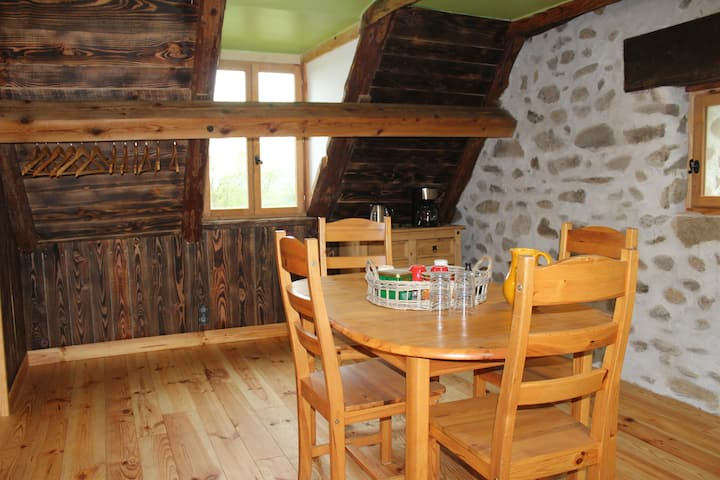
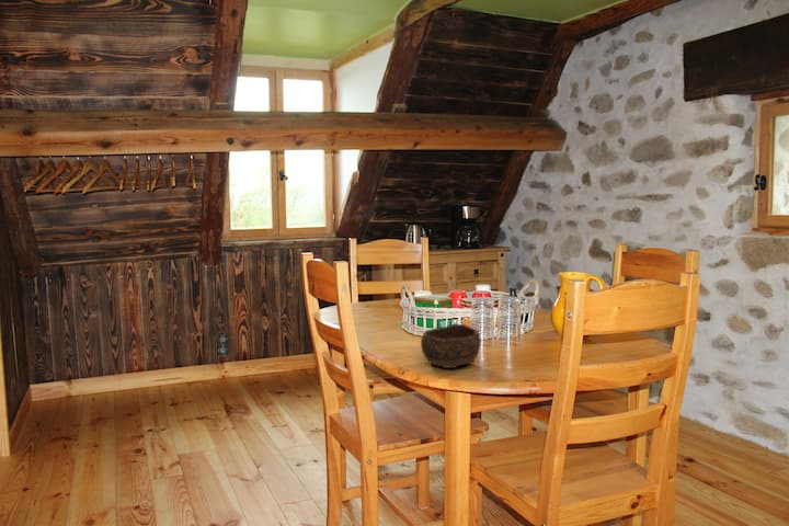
+ bowl (450, 346)
